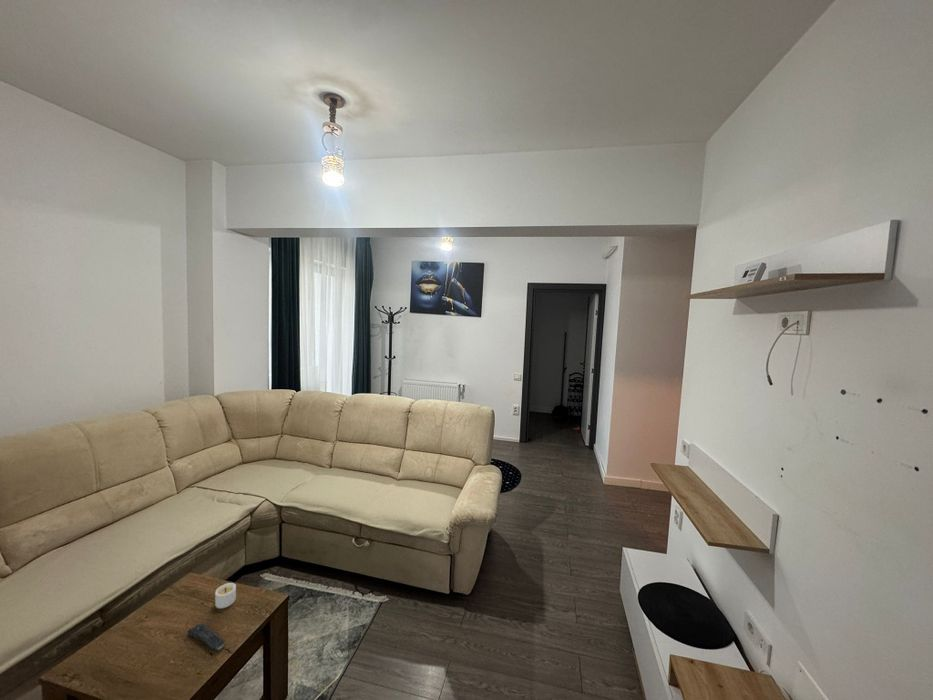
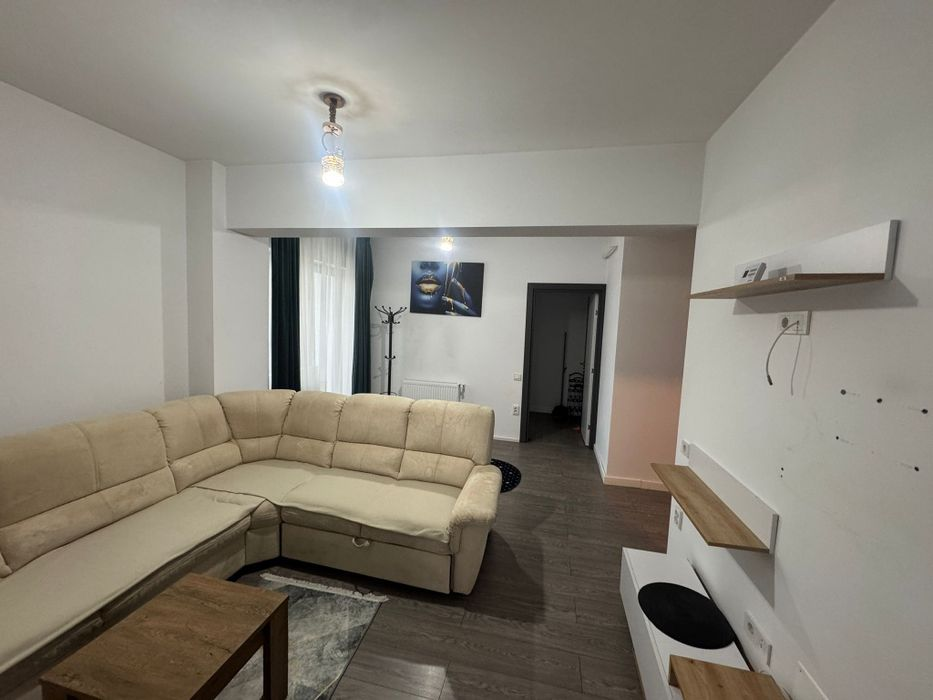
- candle (230, 594)
- remote control (207, 636)
